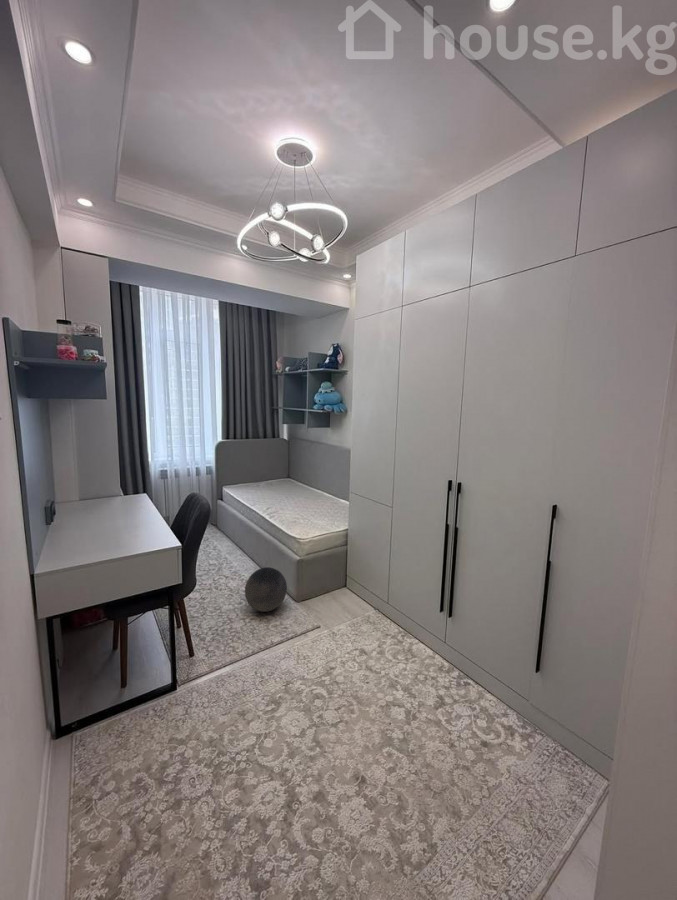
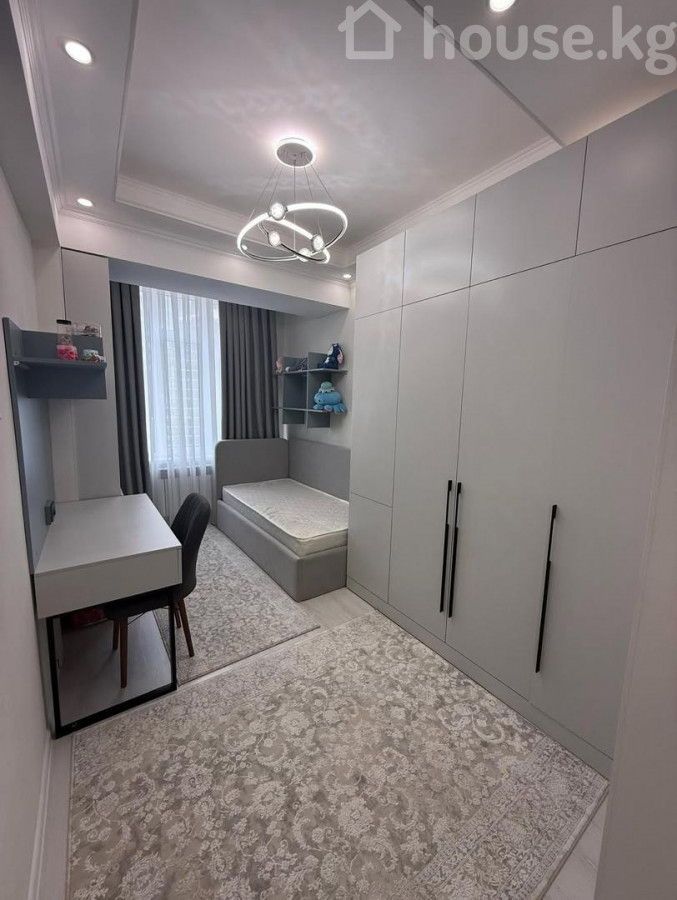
- ball (266, 589)
